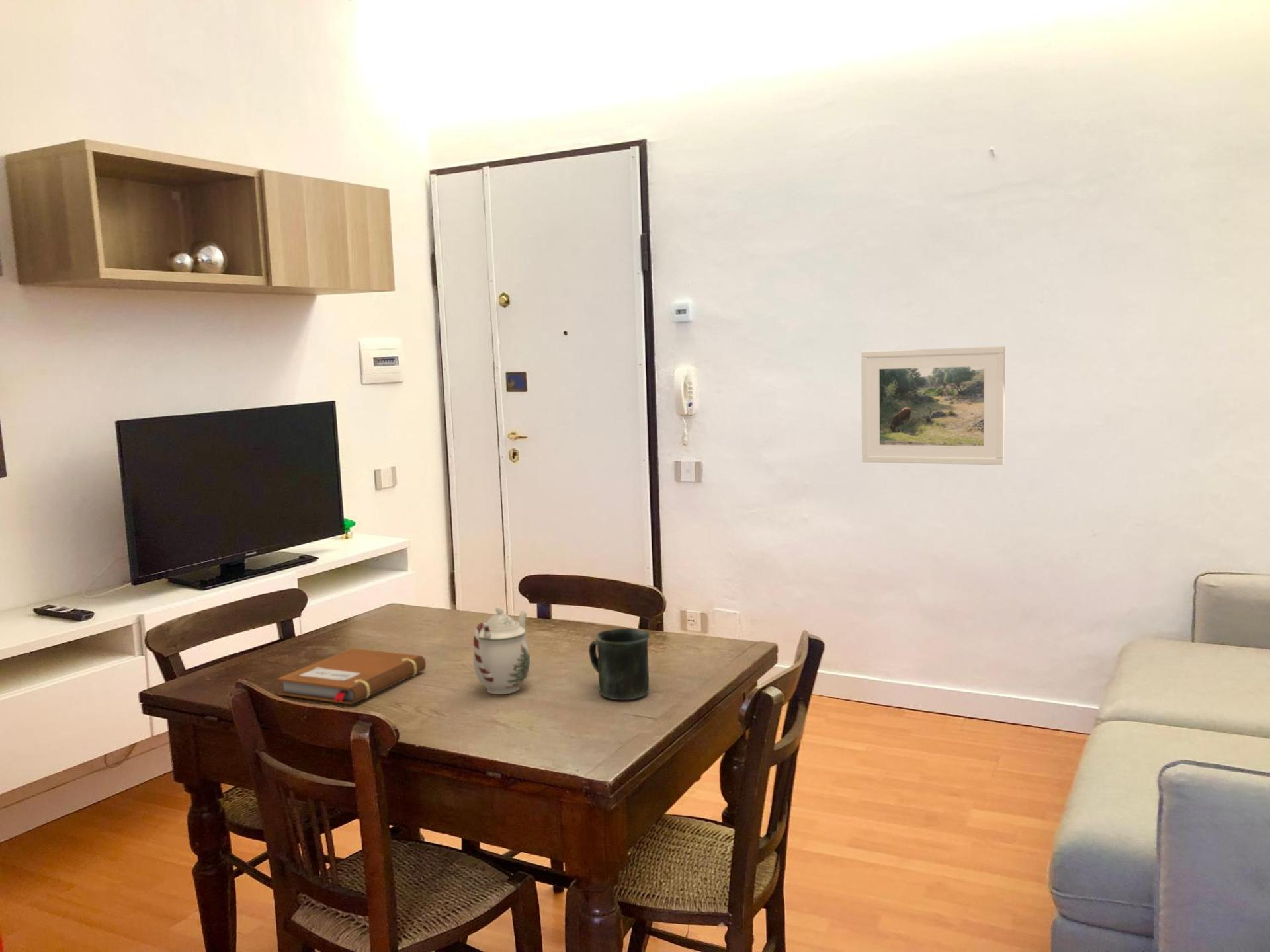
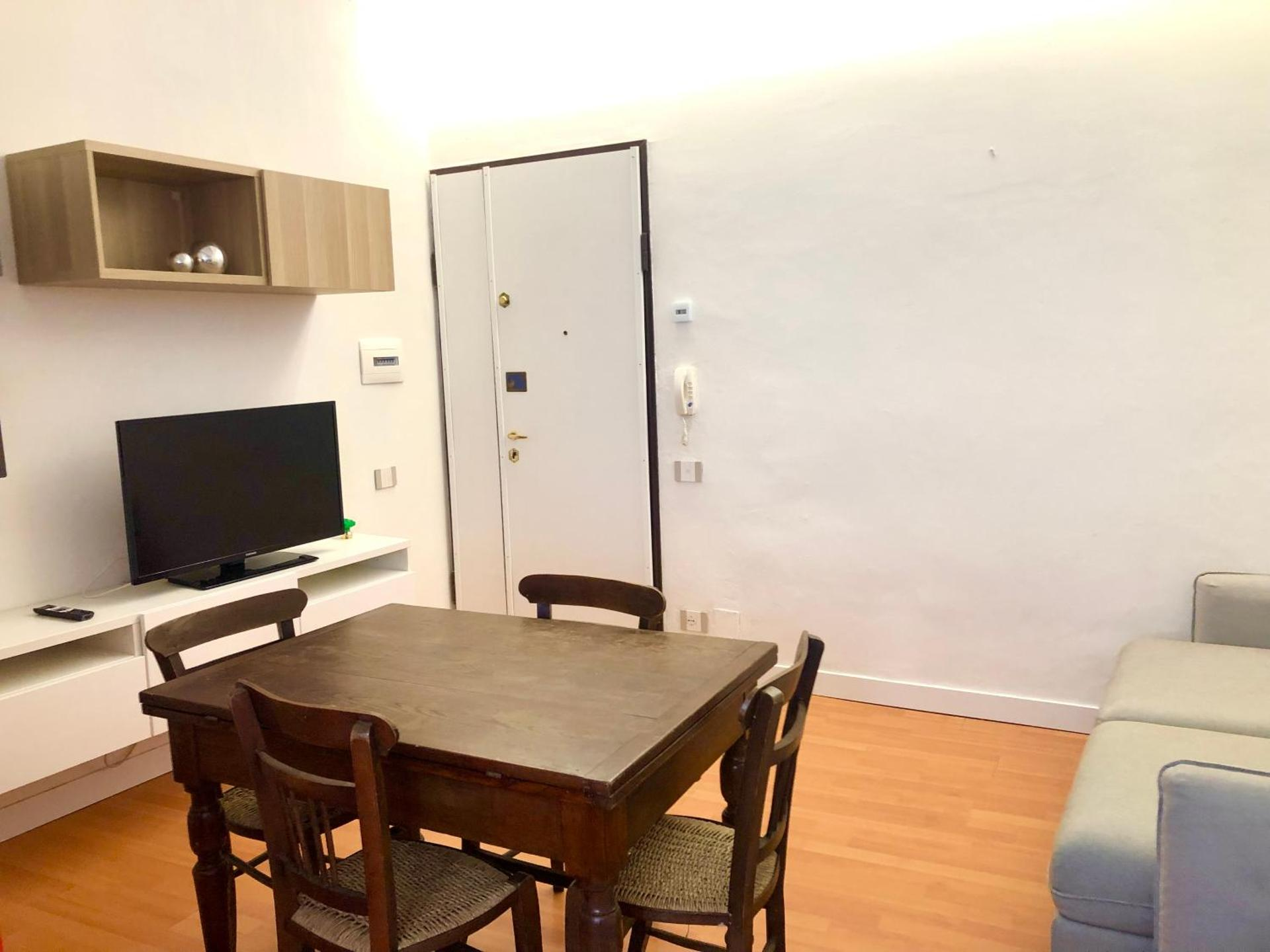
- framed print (931, 406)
- mug (616, 662)
- notebook (352, 676)
- teapot (502, 647)
